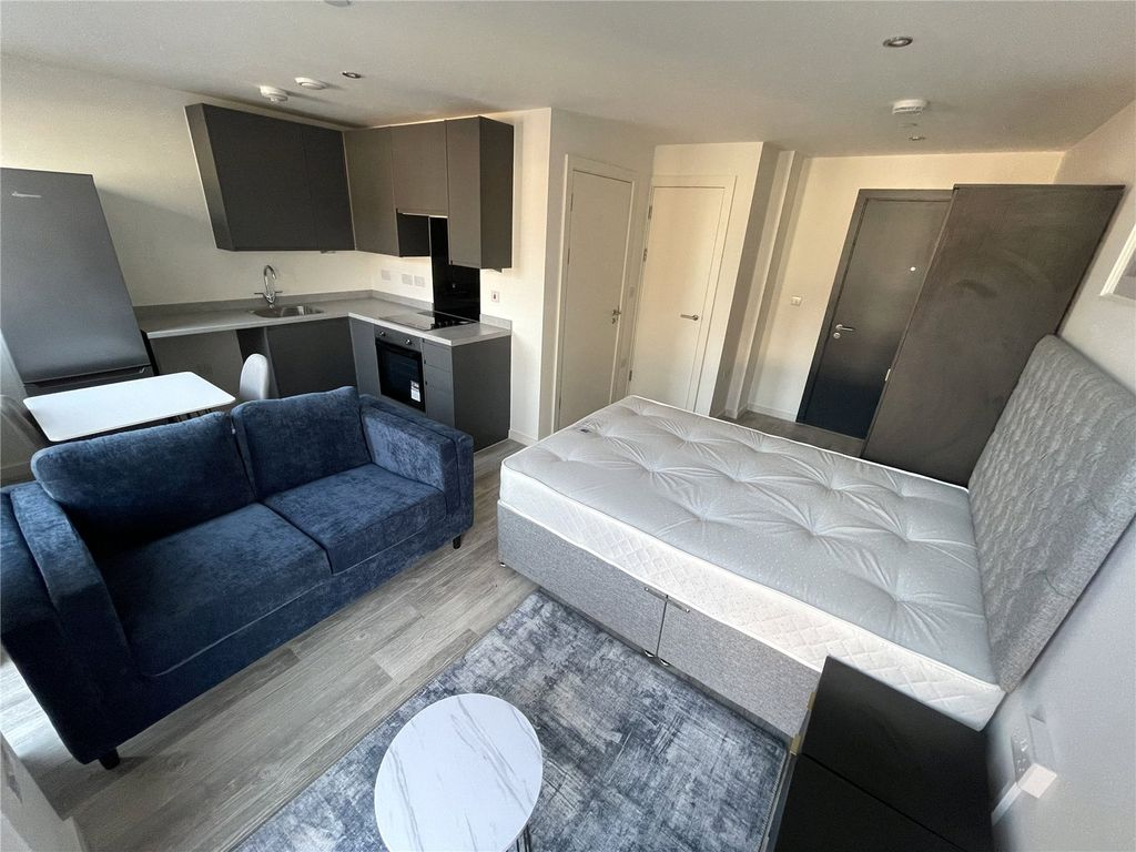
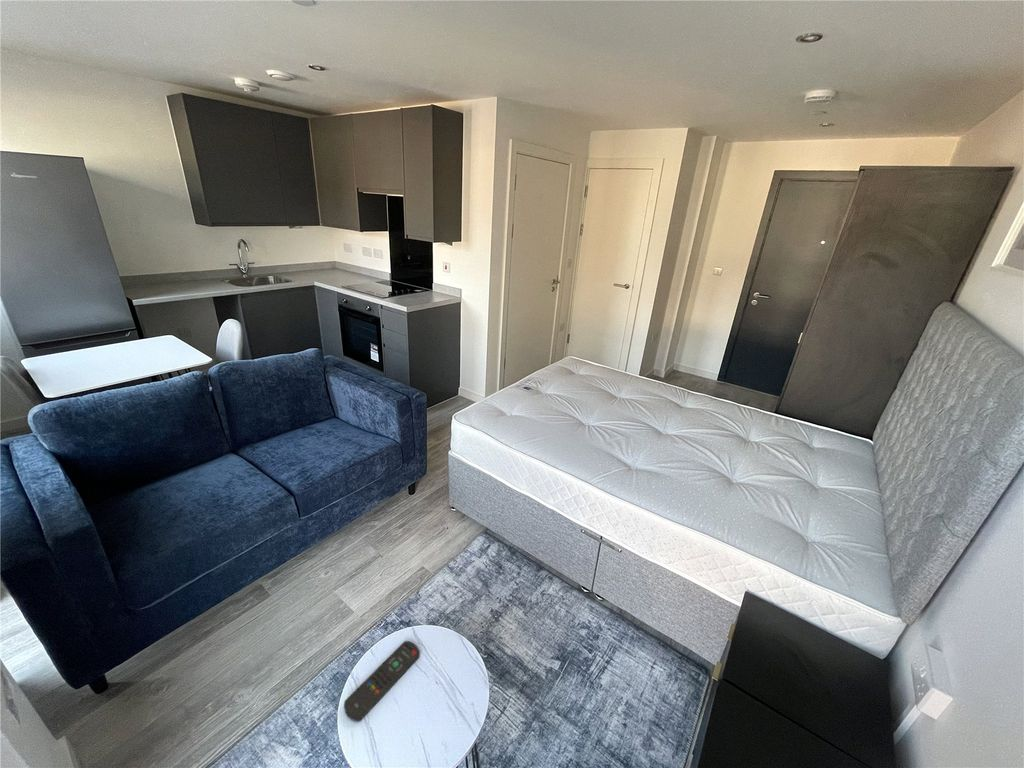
+ remote control (384, 677)
